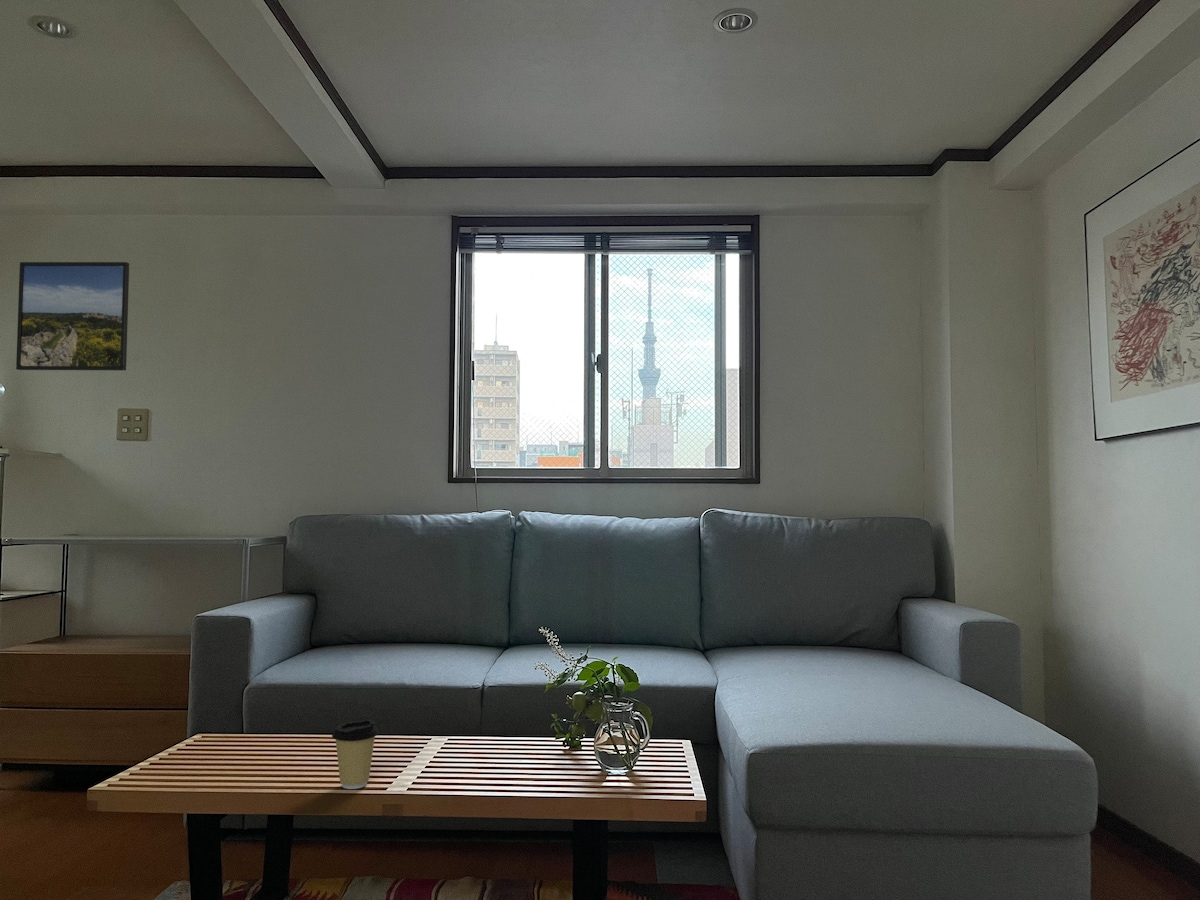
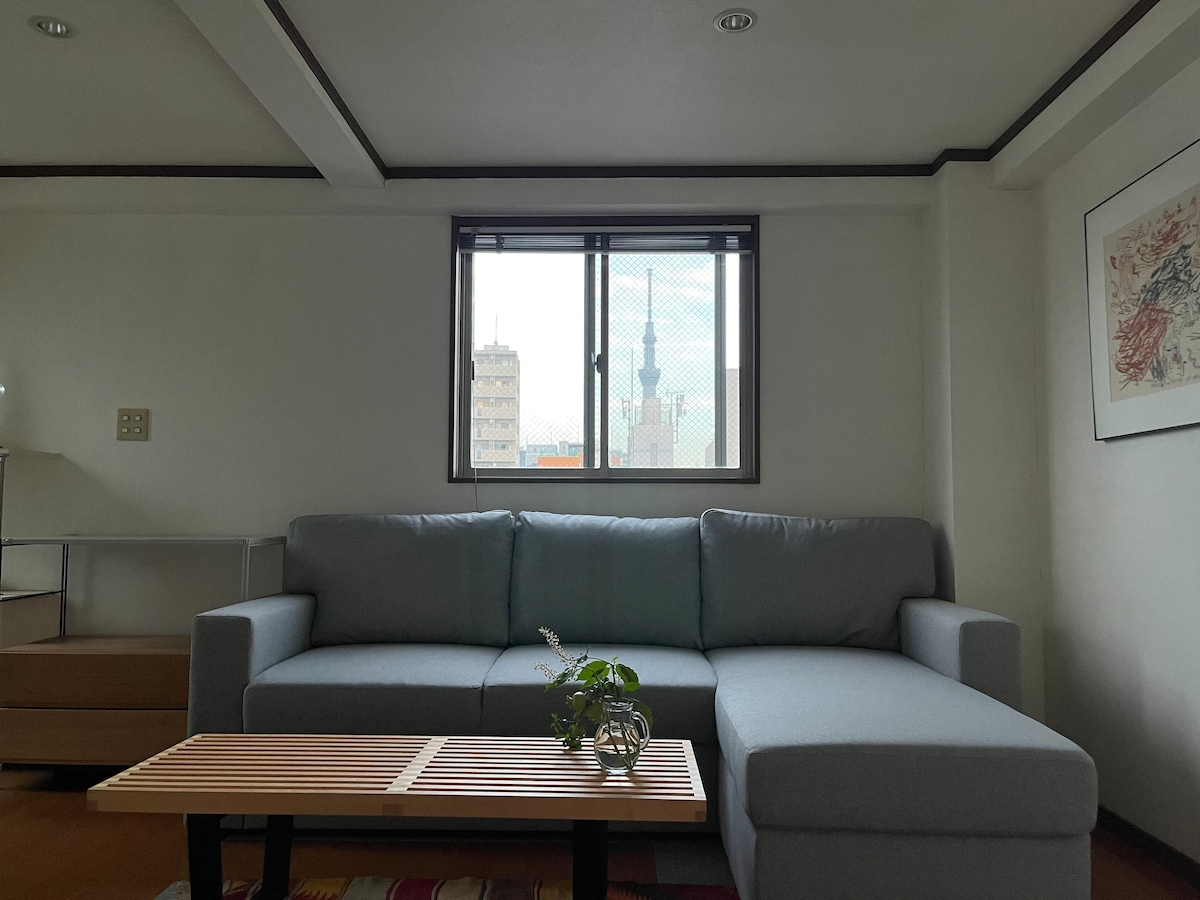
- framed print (72, 316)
- coffee cup (355, 754)
